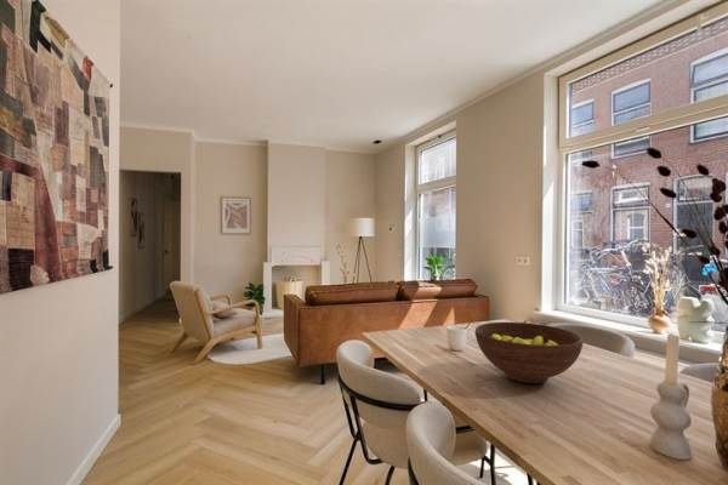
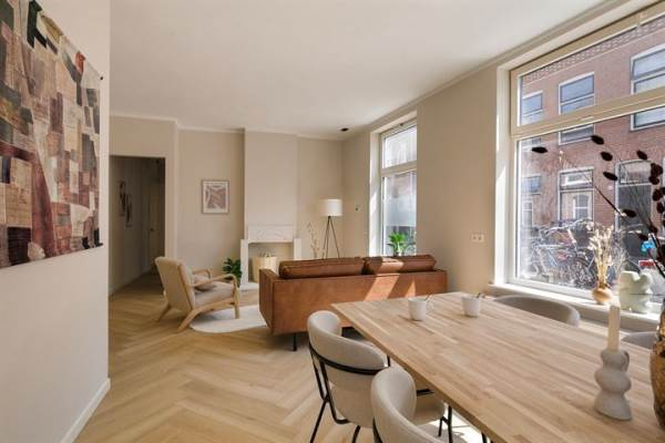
- fruit bowl (525, 354)
